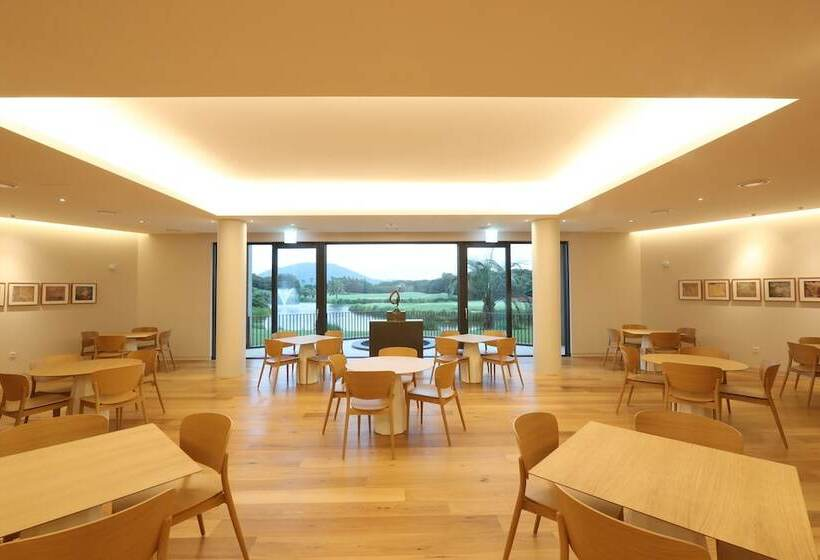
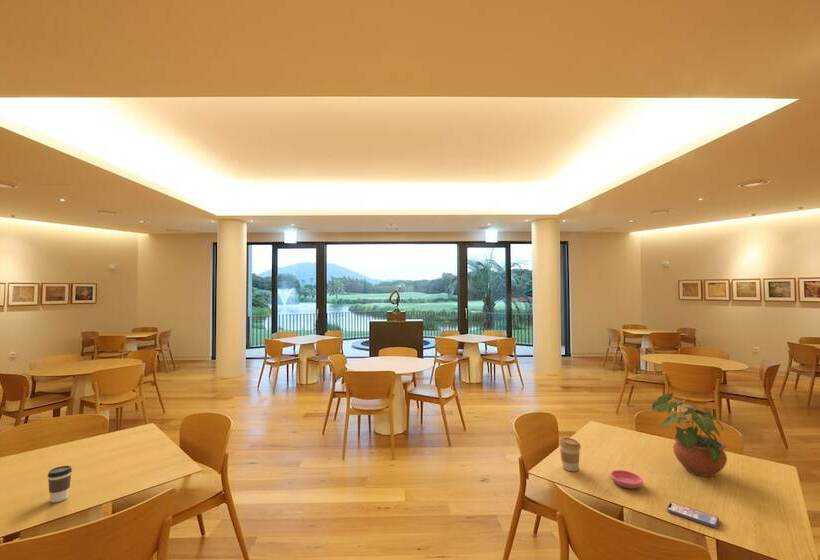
+ coffee cup (59, 484)
+ potted plant (687, 432)
+ smartphone (692, 514)
+ saucer (626, 479)
+ coffee cup (570, 453)
